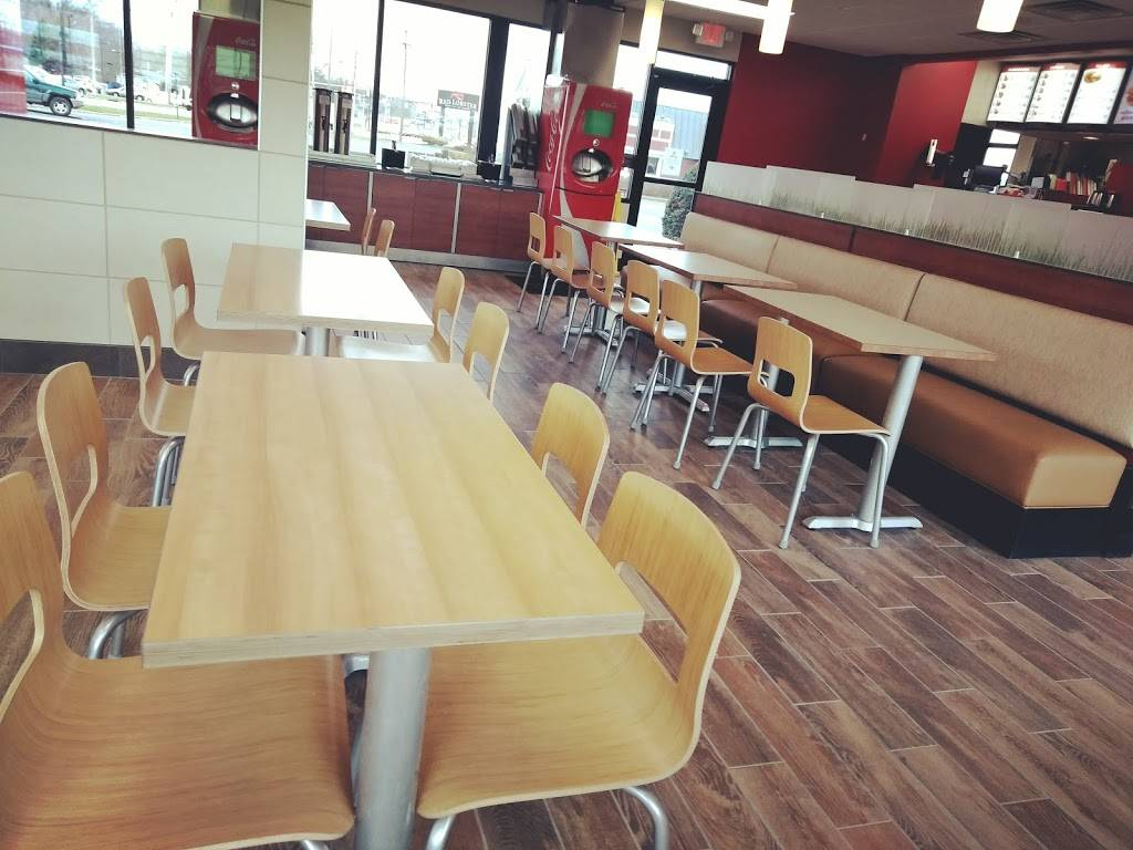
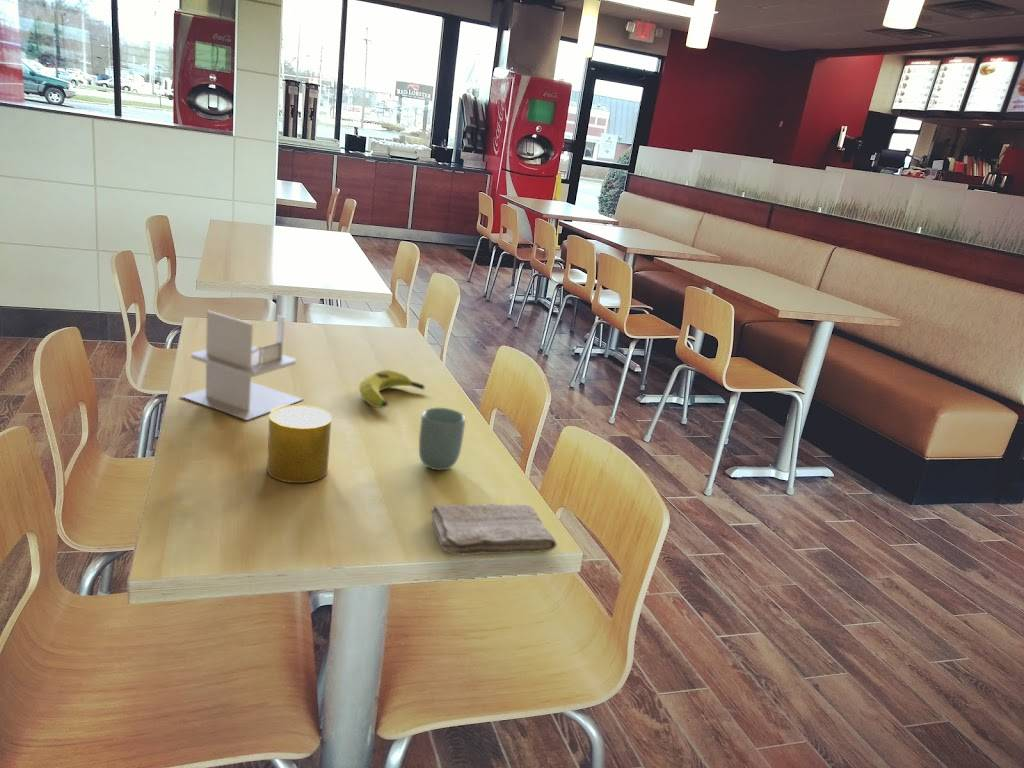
+ napkin holder (244, 356)
+ cup (440, 440)
+ banana (393, 386)
+ cup (299, 443)
+ washcloth (491, 526)
